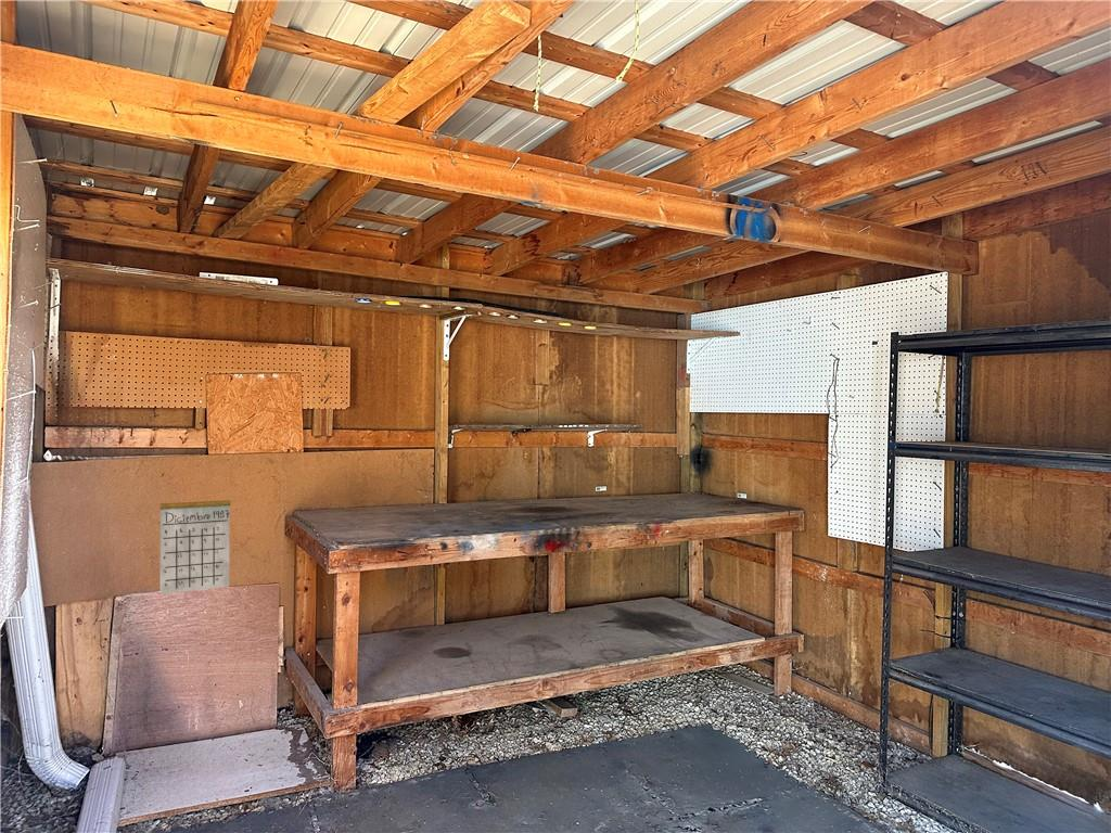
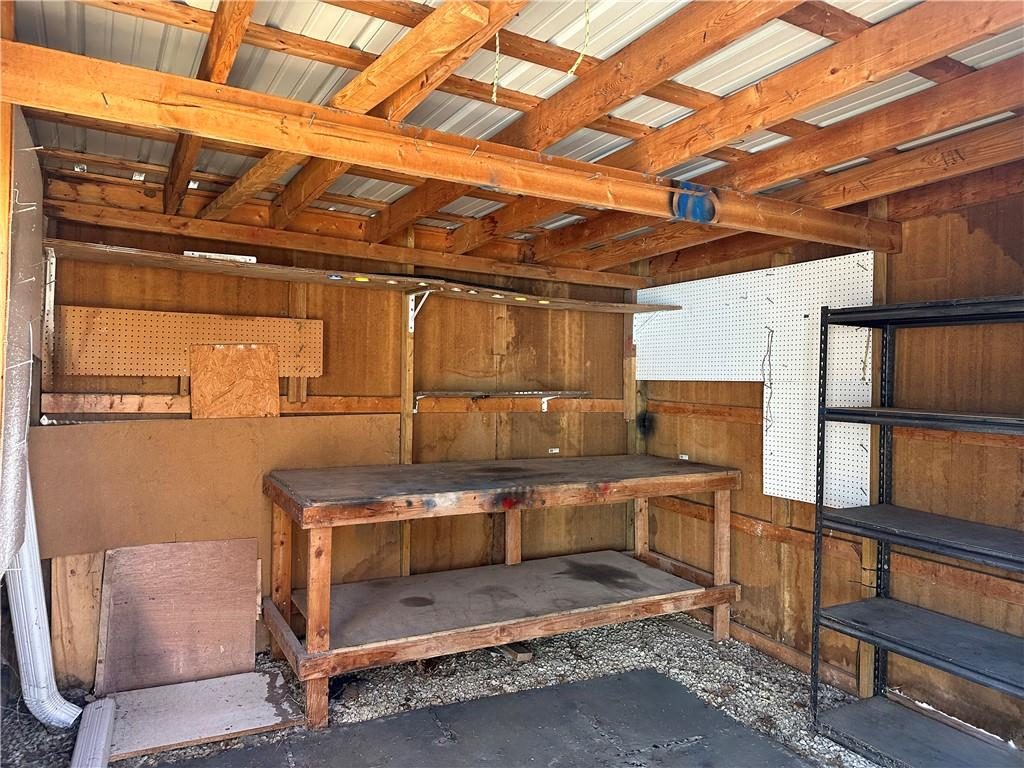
- calendar (195, 535)
